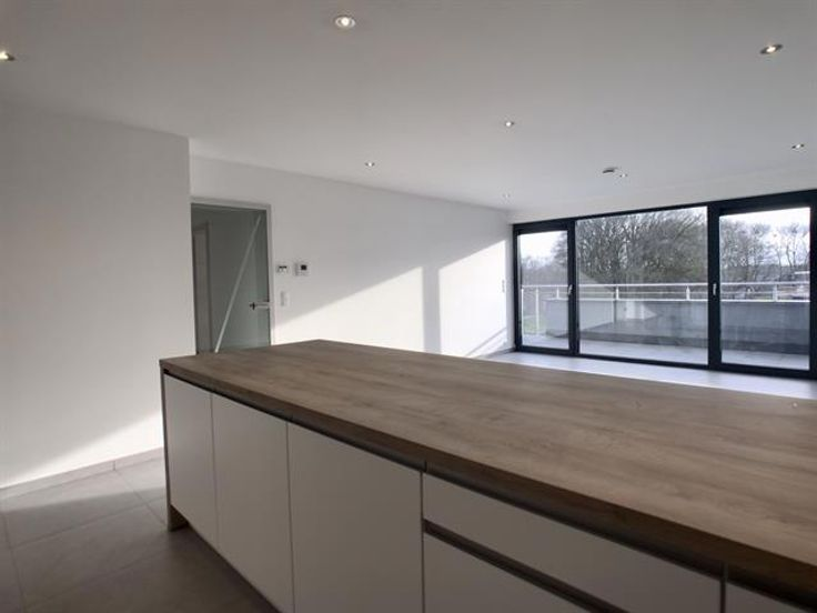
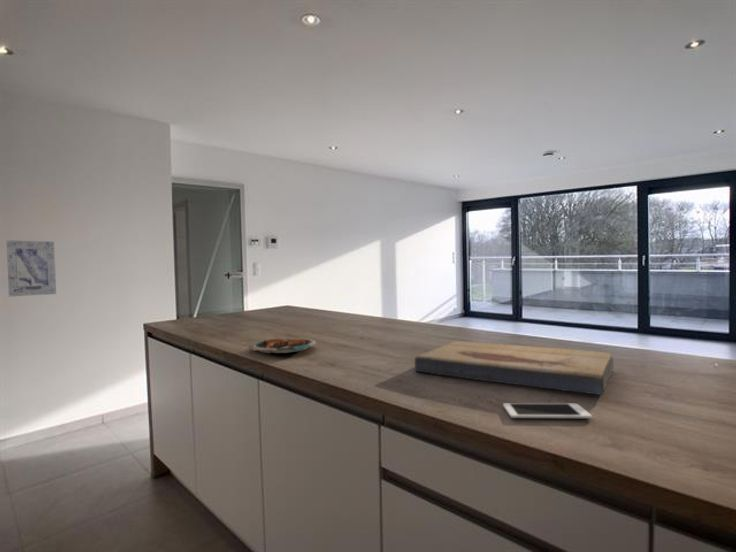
+ cell phone (545, 410)
+ fish fossil (512, 362)
+ wall art (32, 268)
+ plate (282, 345)
